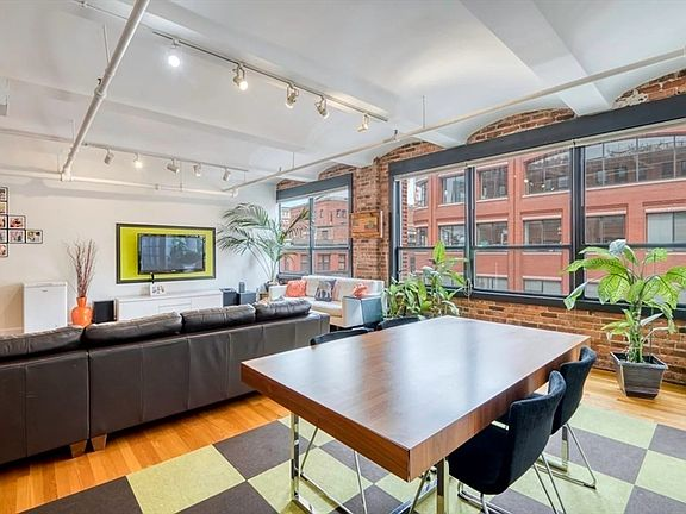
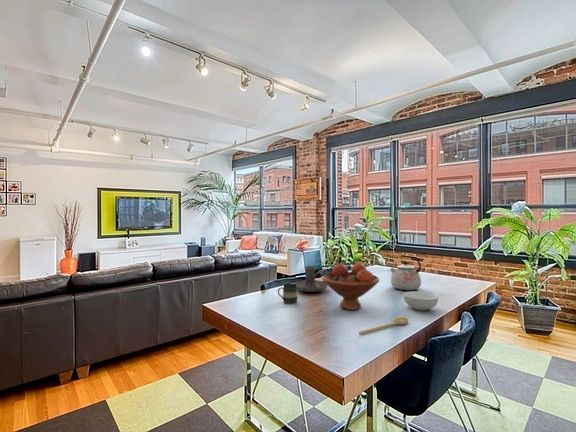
+ spoon (384, 325)
+ cereal bowl (420, 301)
+ candle holder (313, 277)
+ fruit bowl (350, 286)
+ mug (287, 293)
+ kettle (405, 271)
